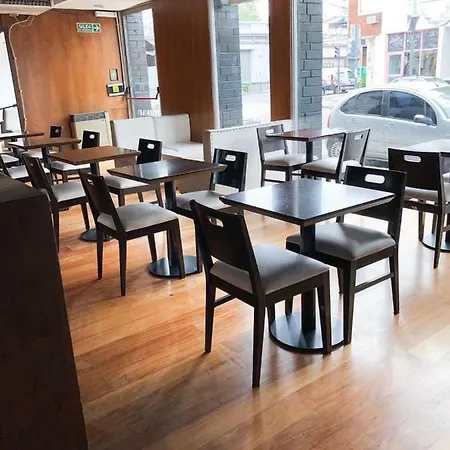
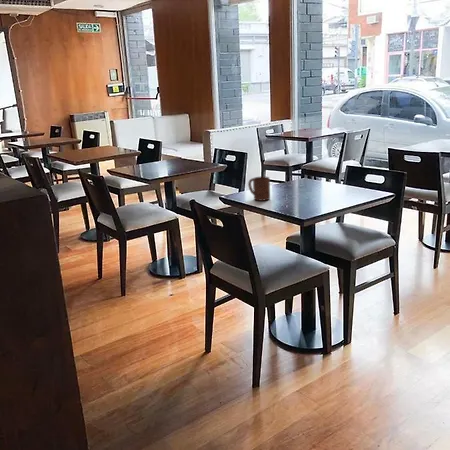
+ cup (259, 188)
